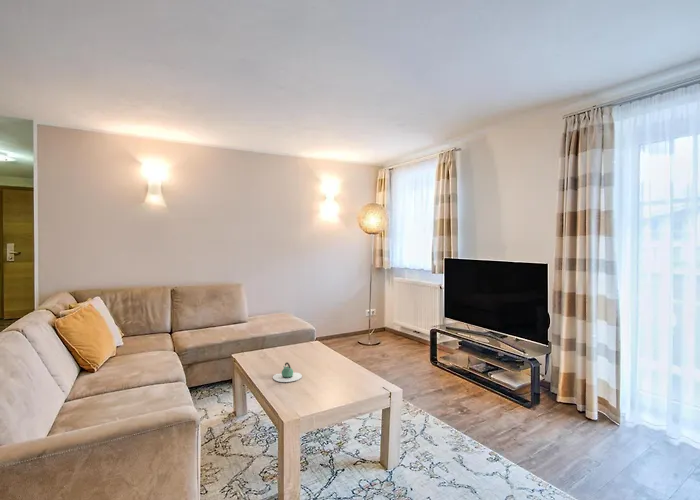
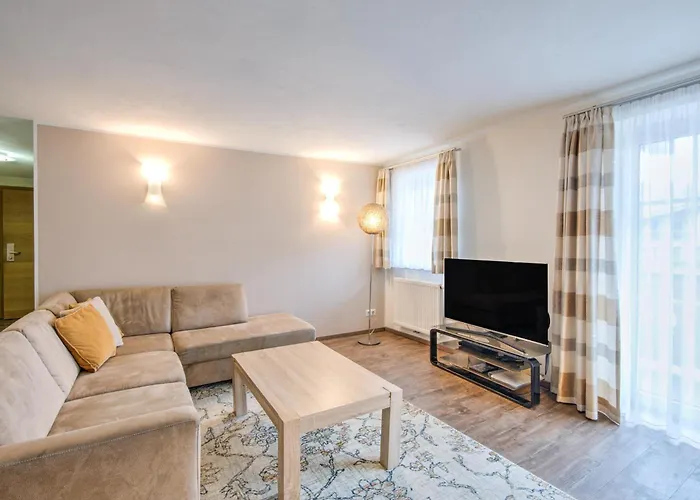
- teapot (287, 369)
